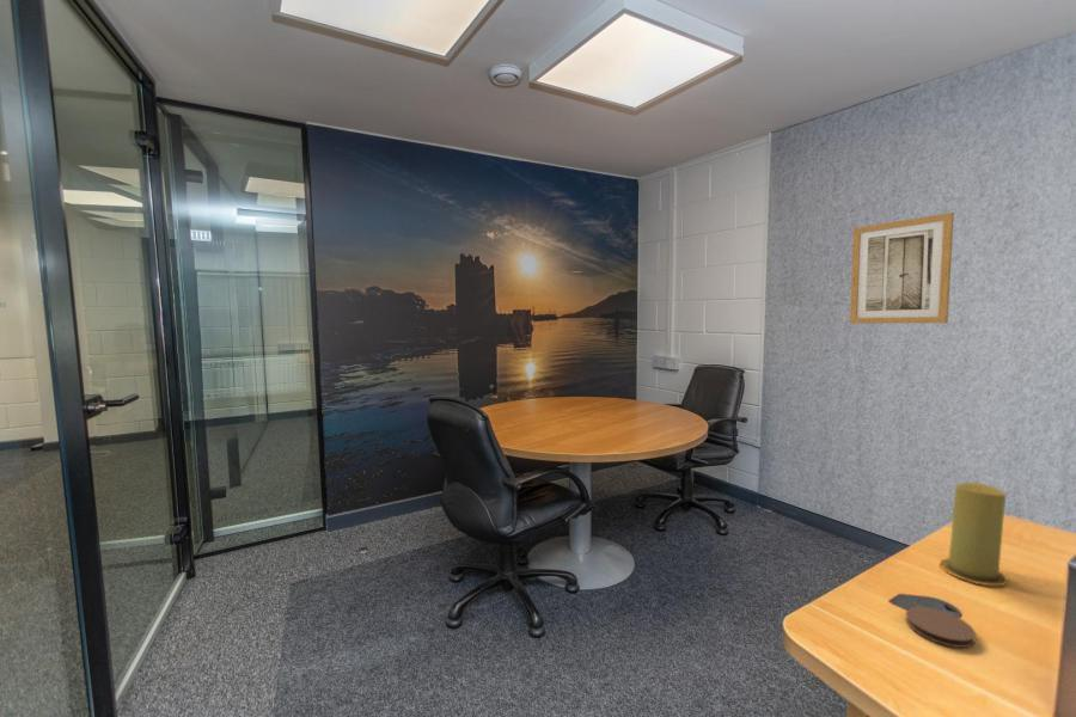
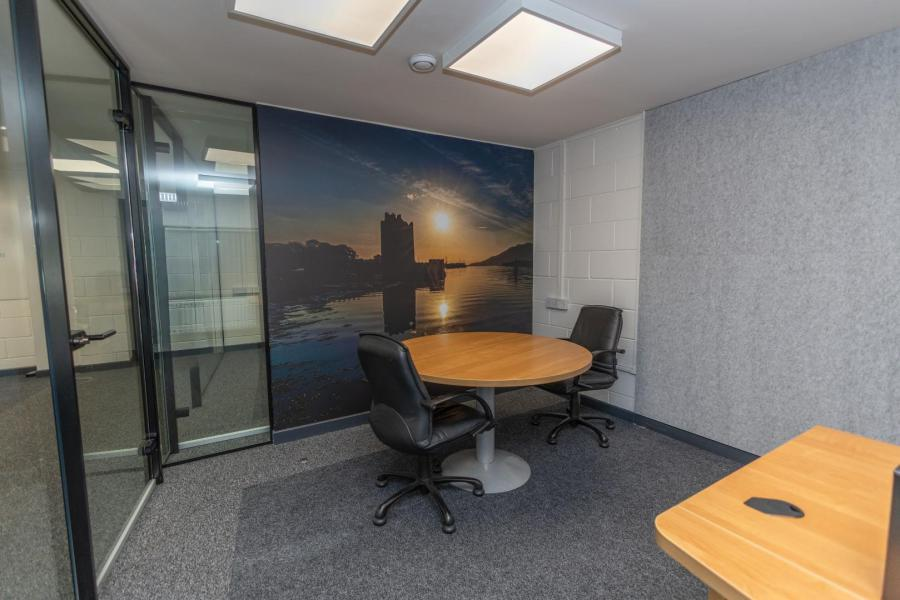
- candle (974, 529)
- coaster (939, 625)
- wall art (897, 272)
